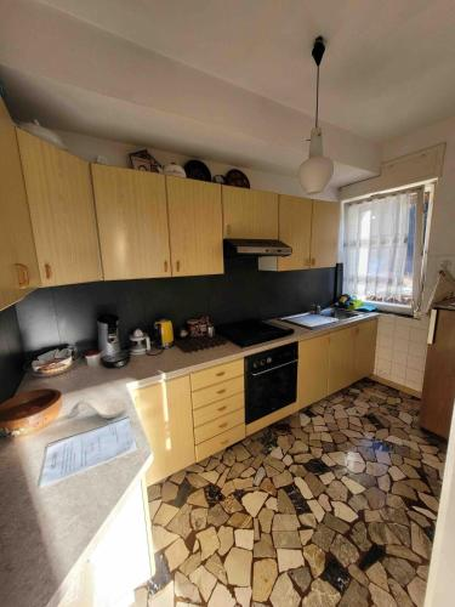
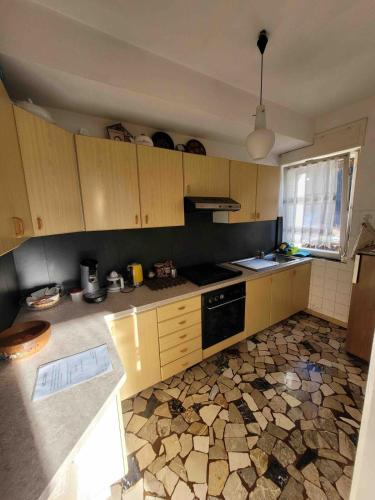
- spoon rest (98, 407)
